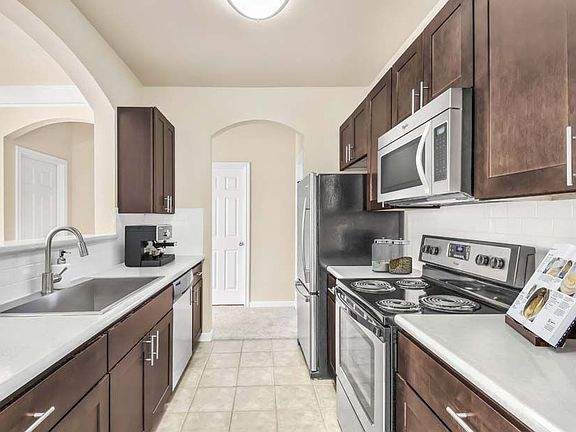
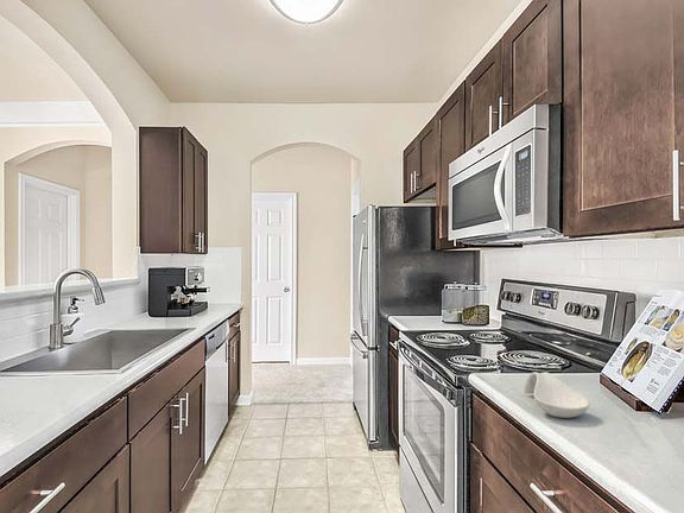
+ spoon rest (550, 392)
